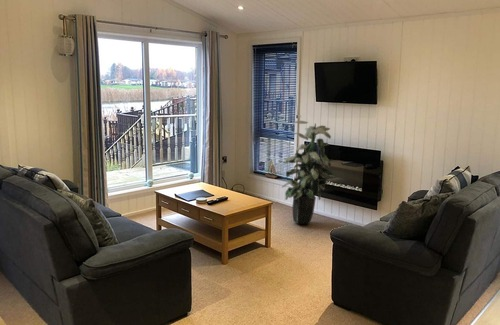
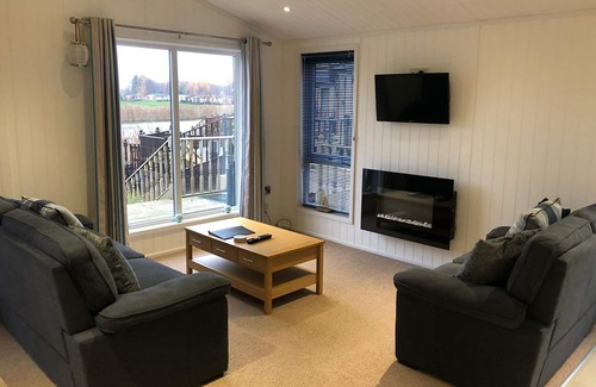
- indoor plant (305, 172)
